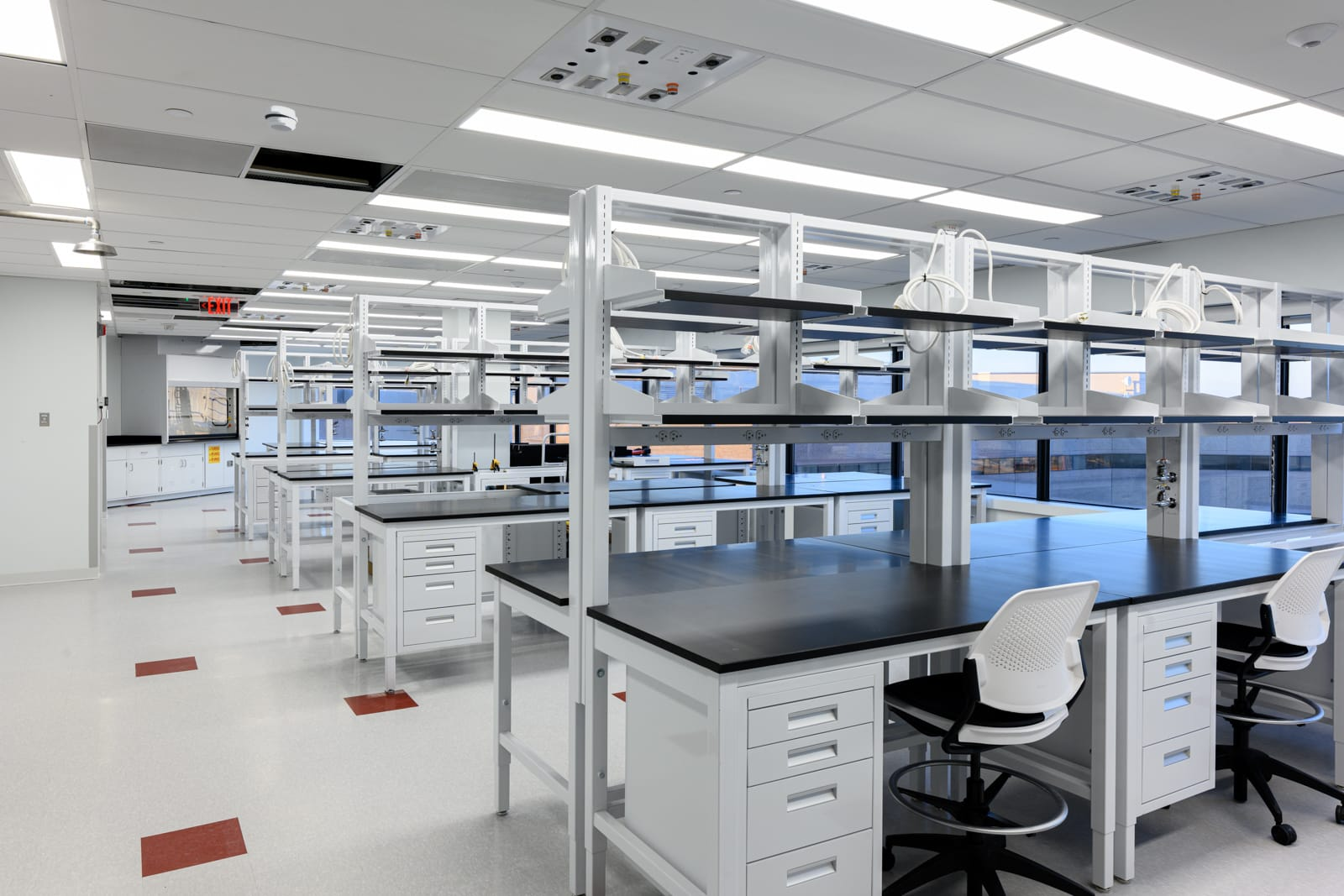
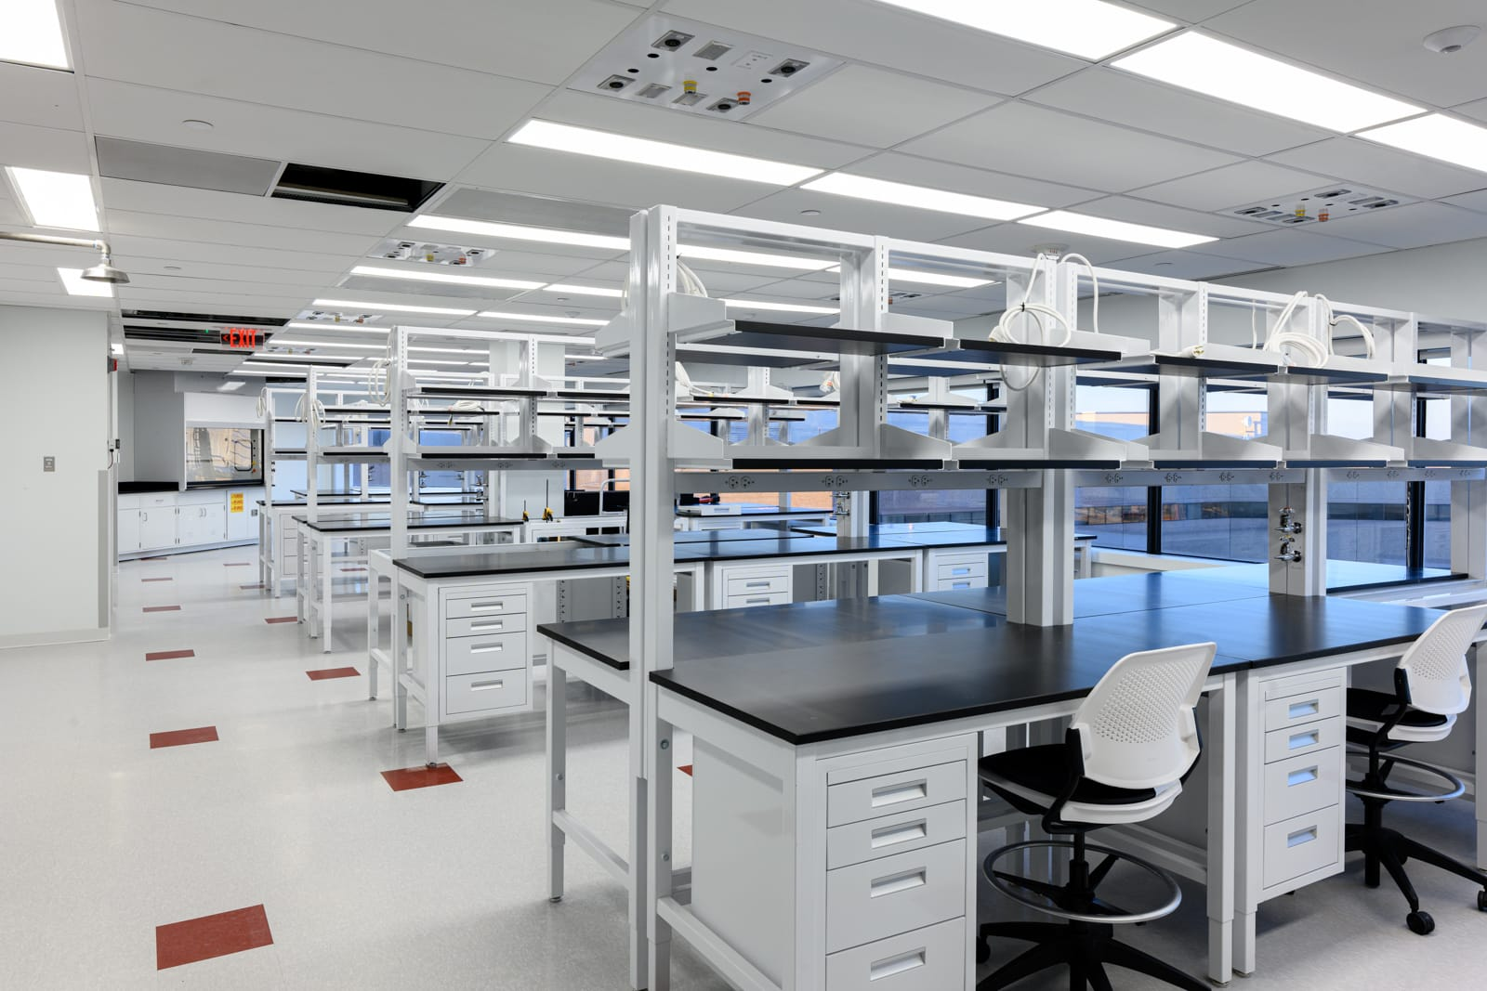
- smoke detector (281, 118)
